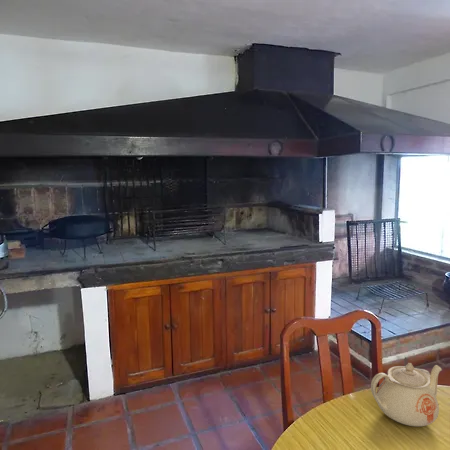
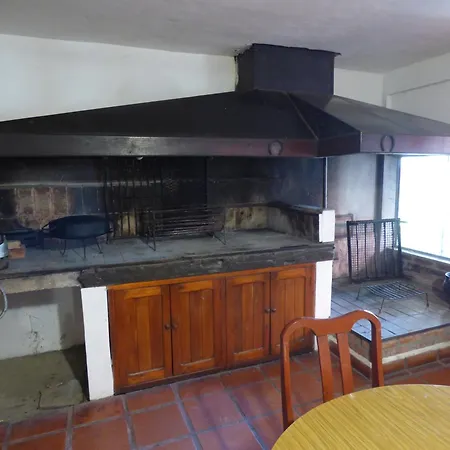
- teapot (407, 389)
